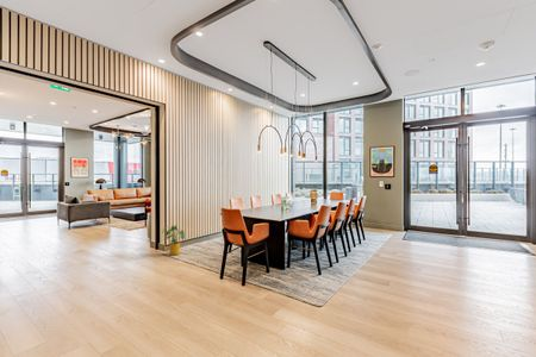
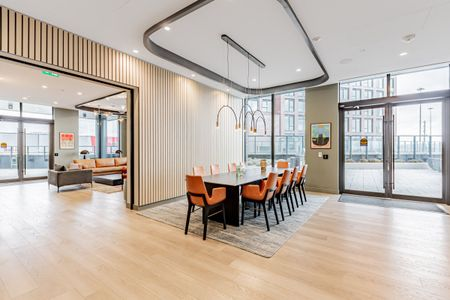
- house plant (173, 239)
